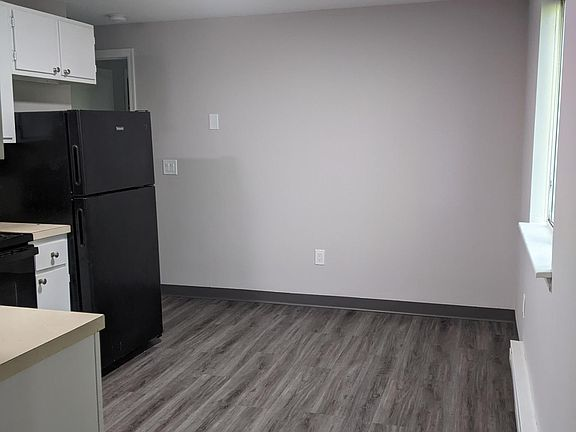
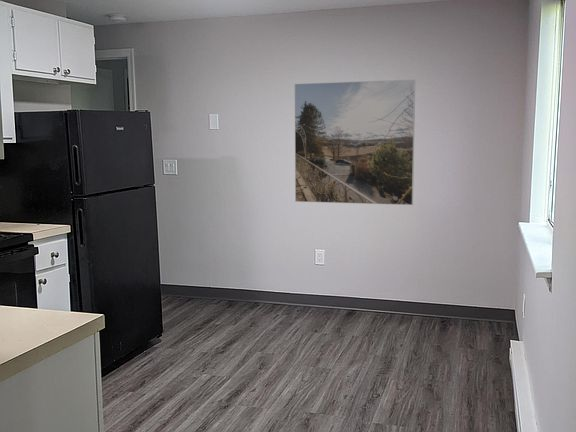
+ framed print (352, 143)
